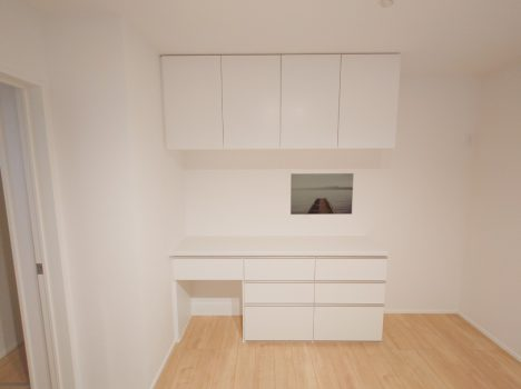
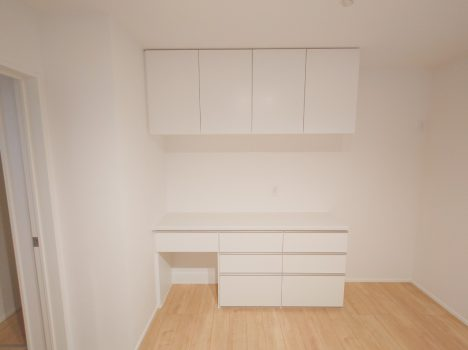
- wall art (321, 193)
